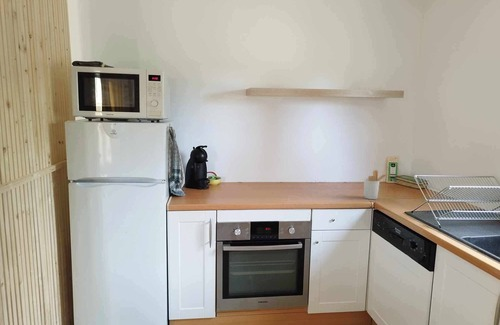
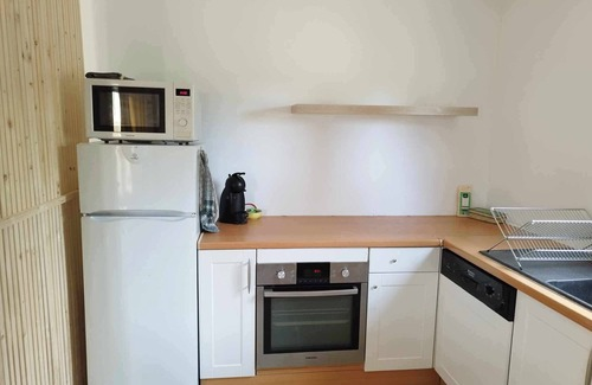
- utensil holder (375, 184)
